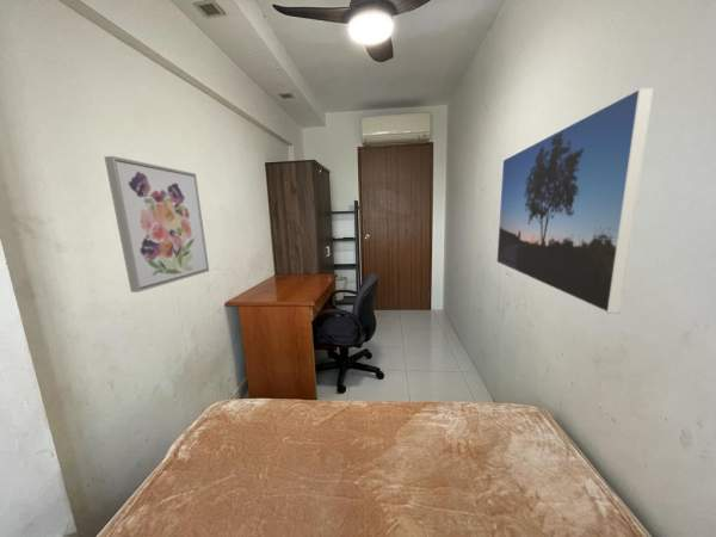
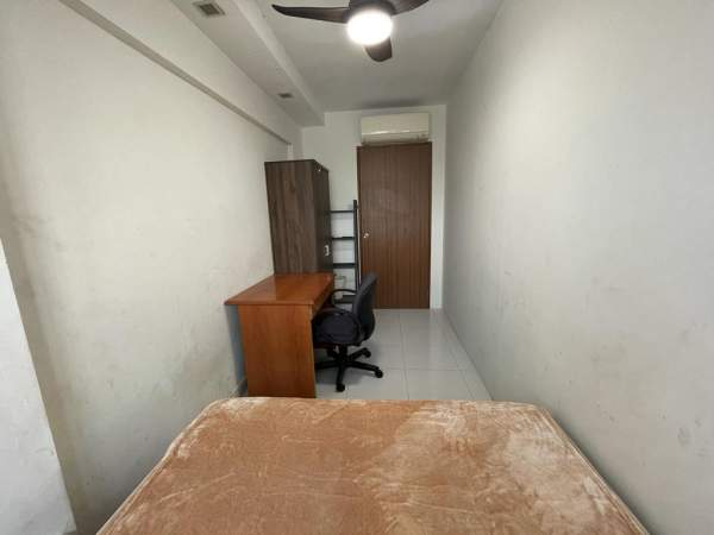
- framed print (542, 211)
- wall art (167, 224)
